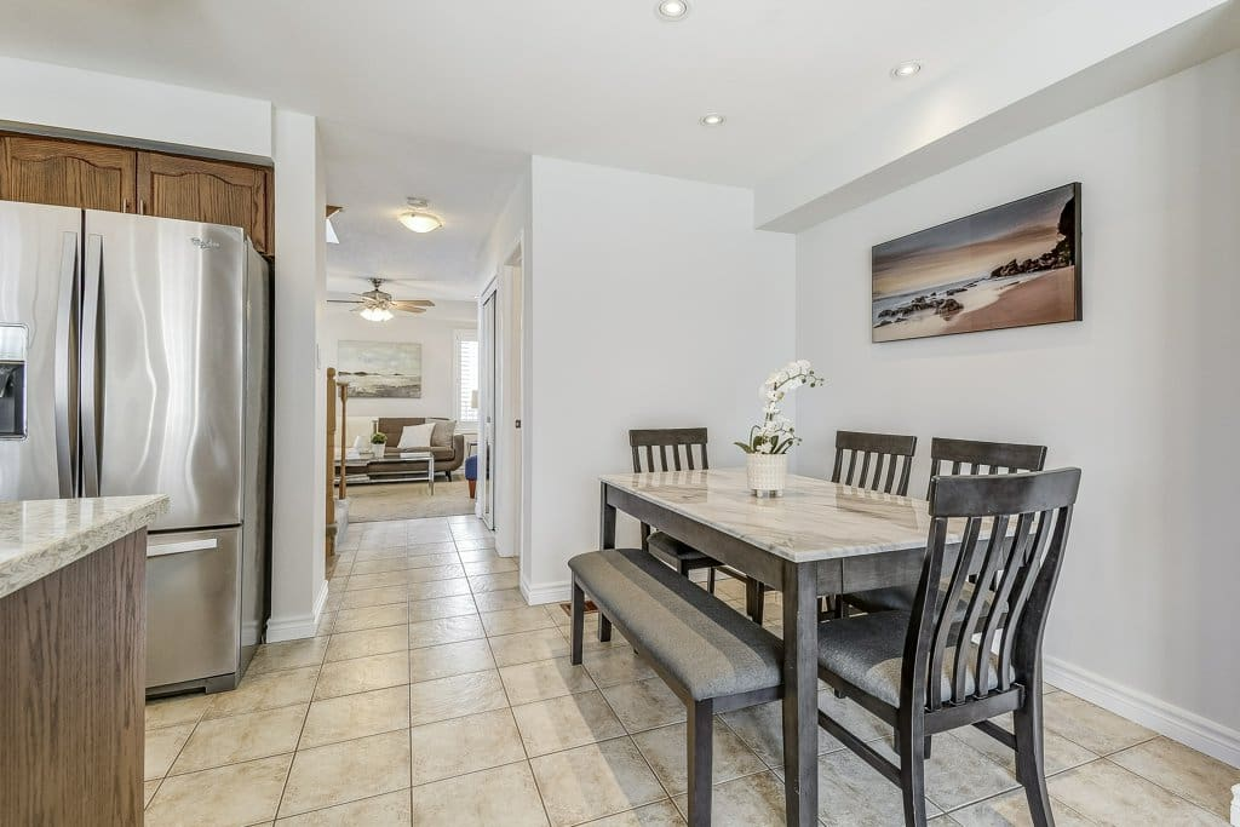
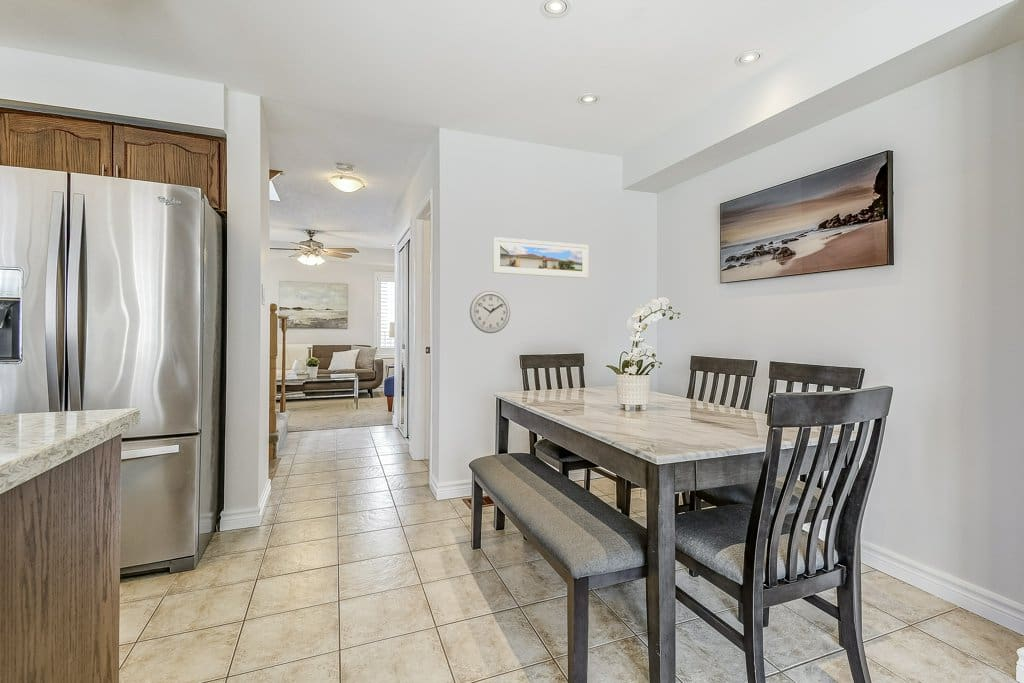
+ wall clock (490, 312)
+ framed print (542, 258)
